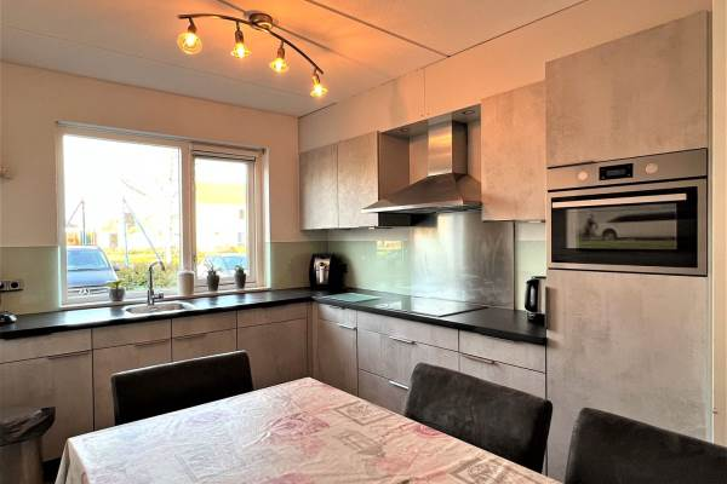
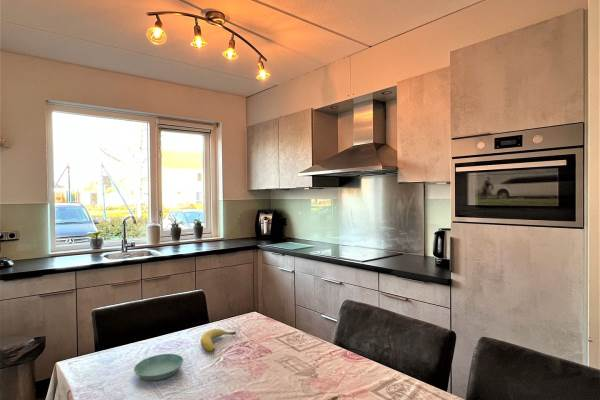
+ fruit (215, 337)
+ saucer (159, 367)
